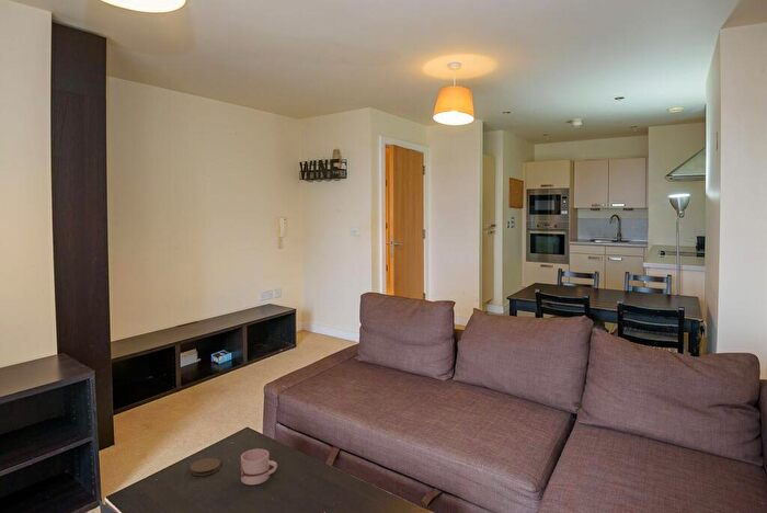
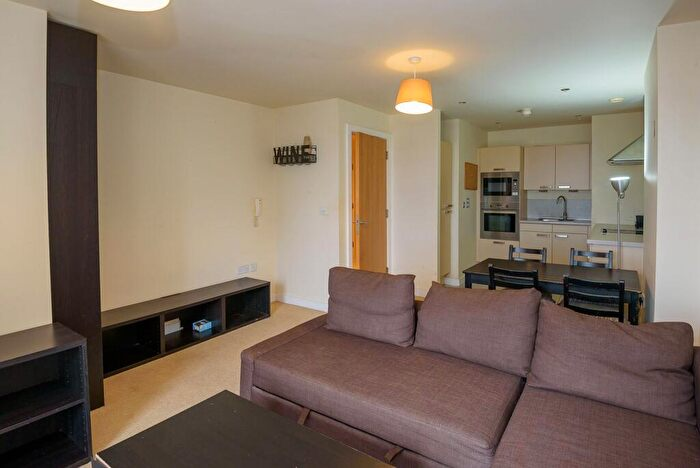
- mug (259, 466)
- coaster (205, 466)
